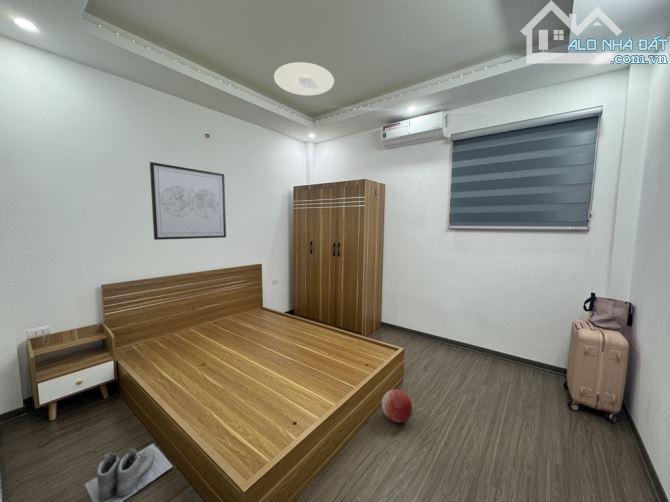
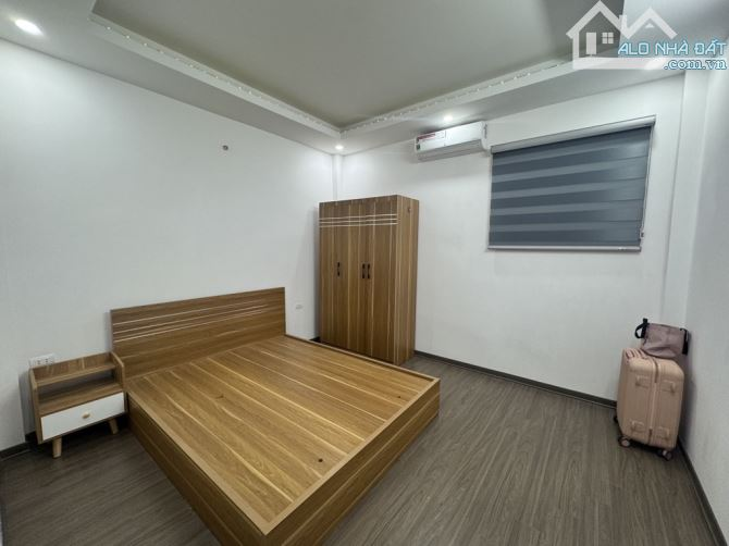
- wall art (192, 204)
- boots (129, 461)
- ball (396, 405)
- ceiling light (304, 77)
